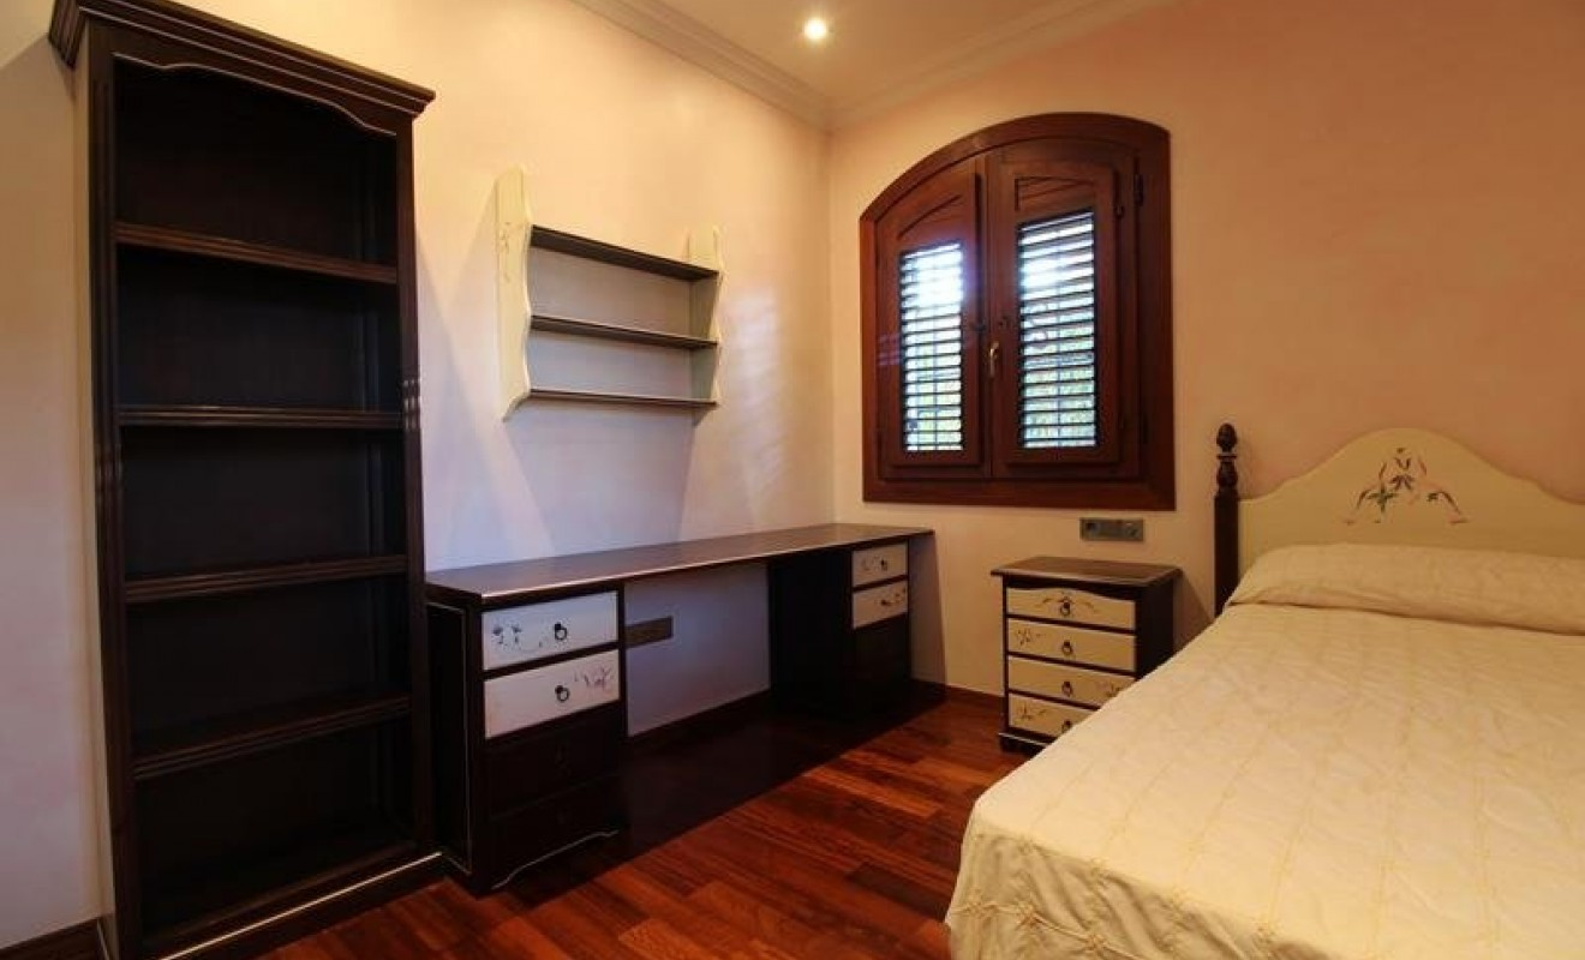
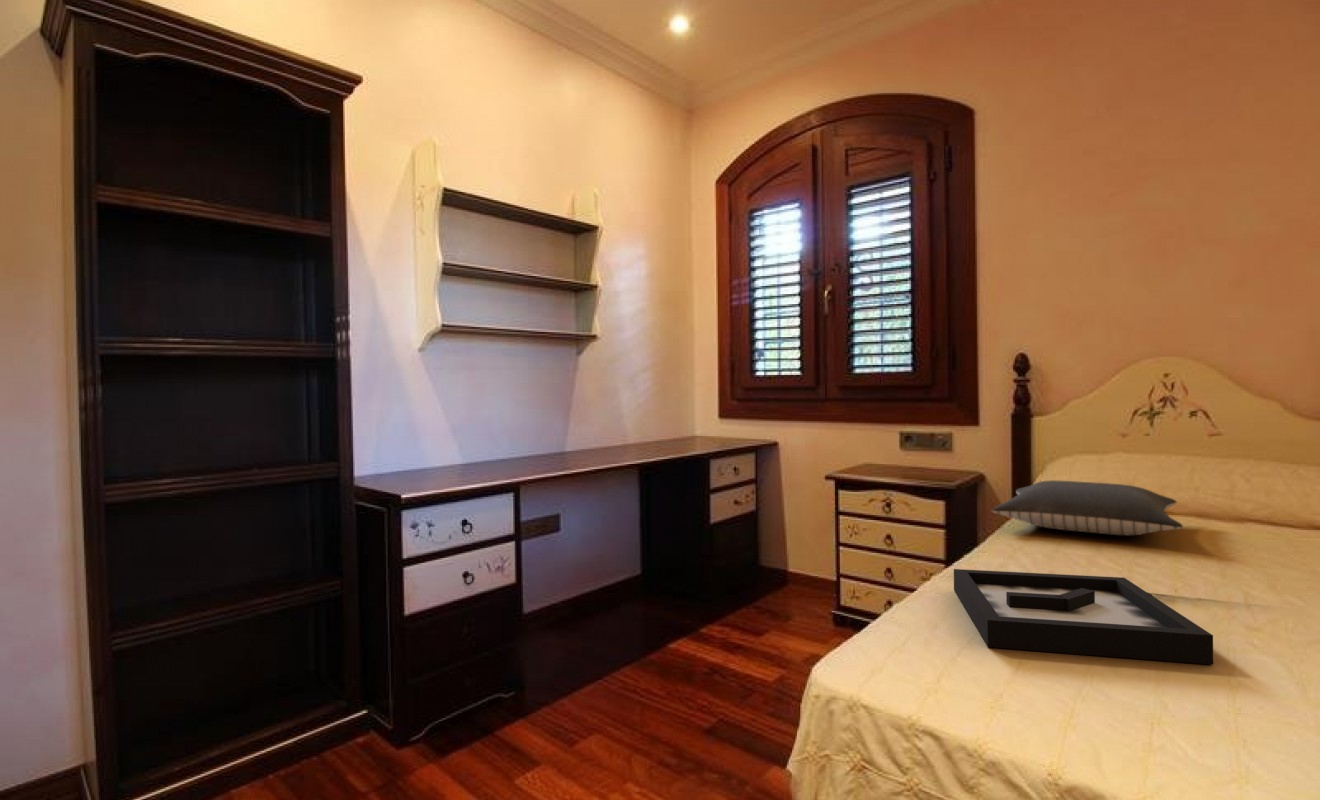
+ decorative tray (1062, 609)
+ pillow (1086, 506)
